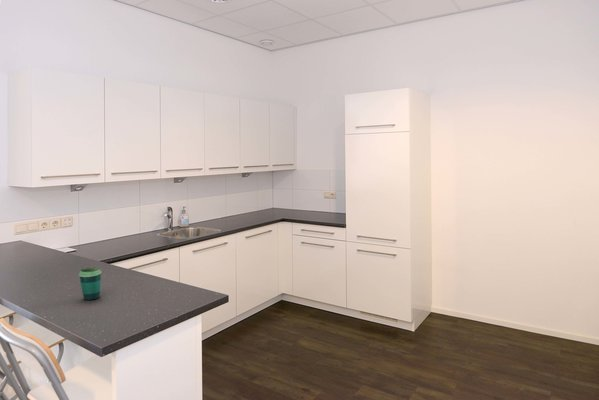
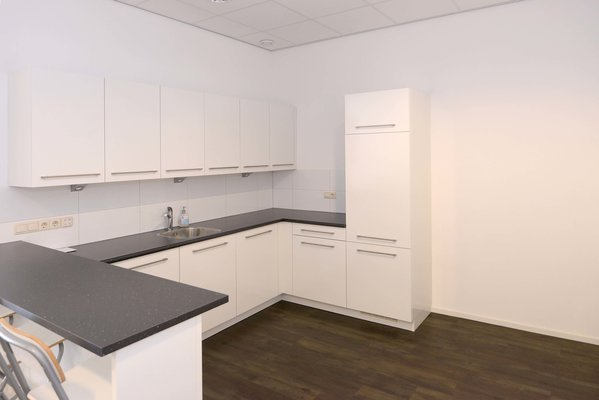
- cup (90, 283)
